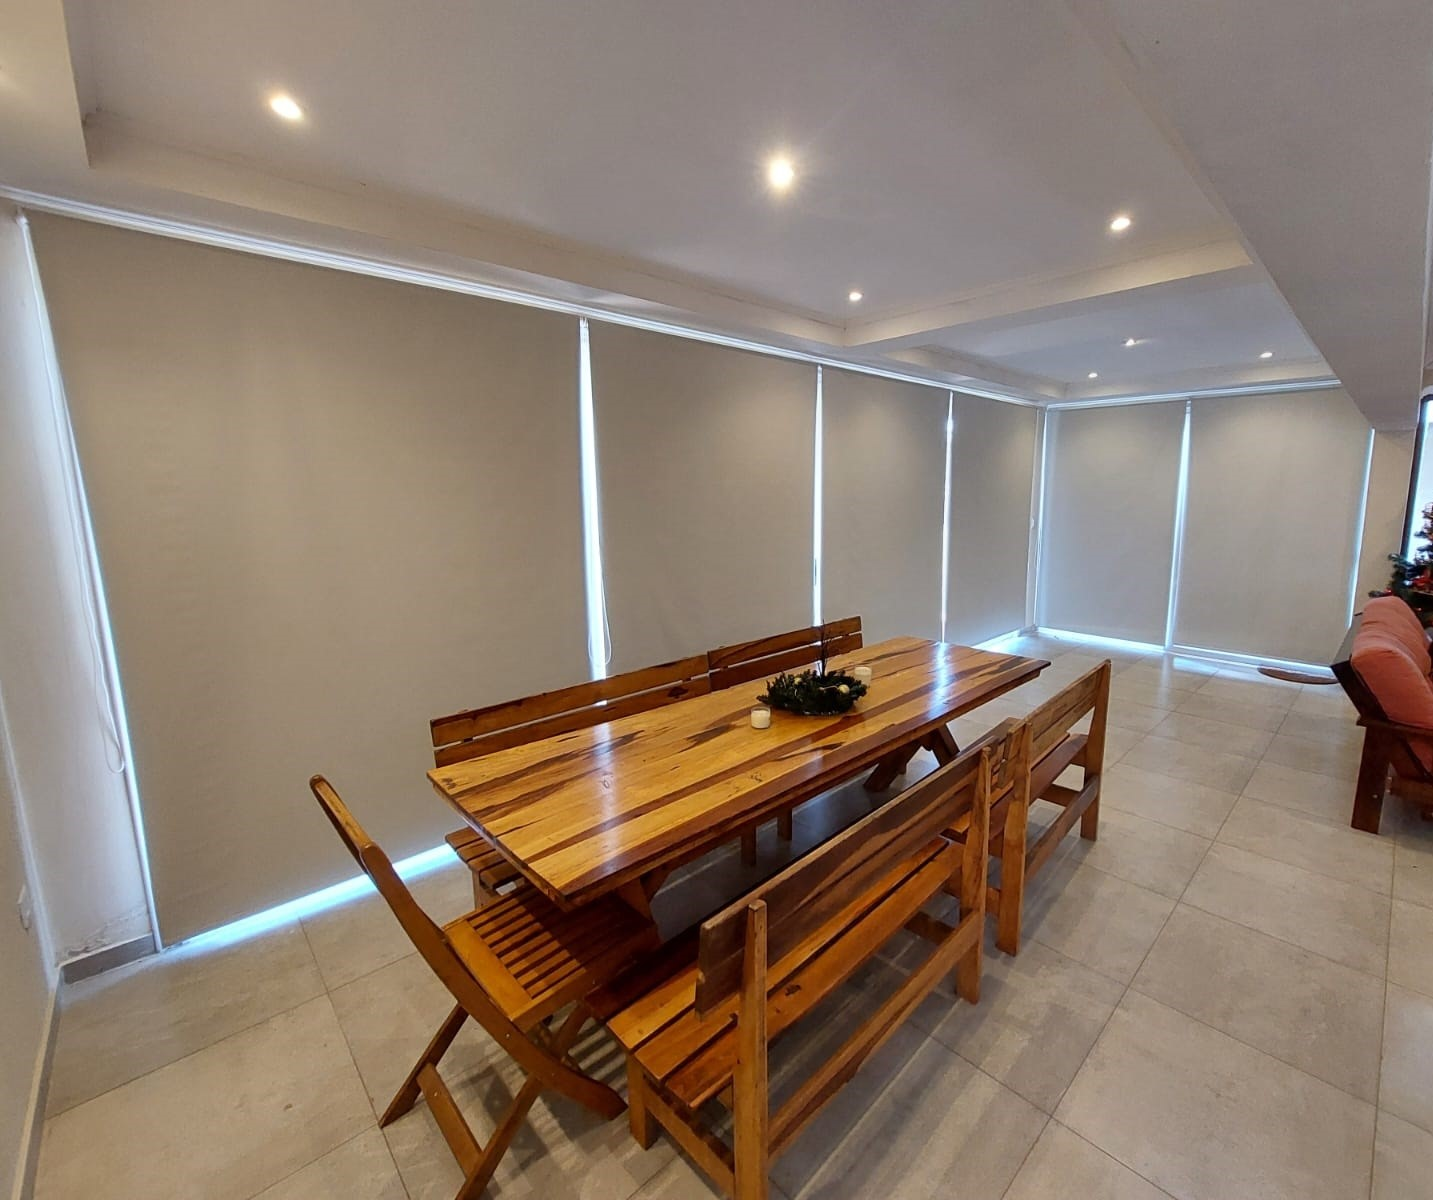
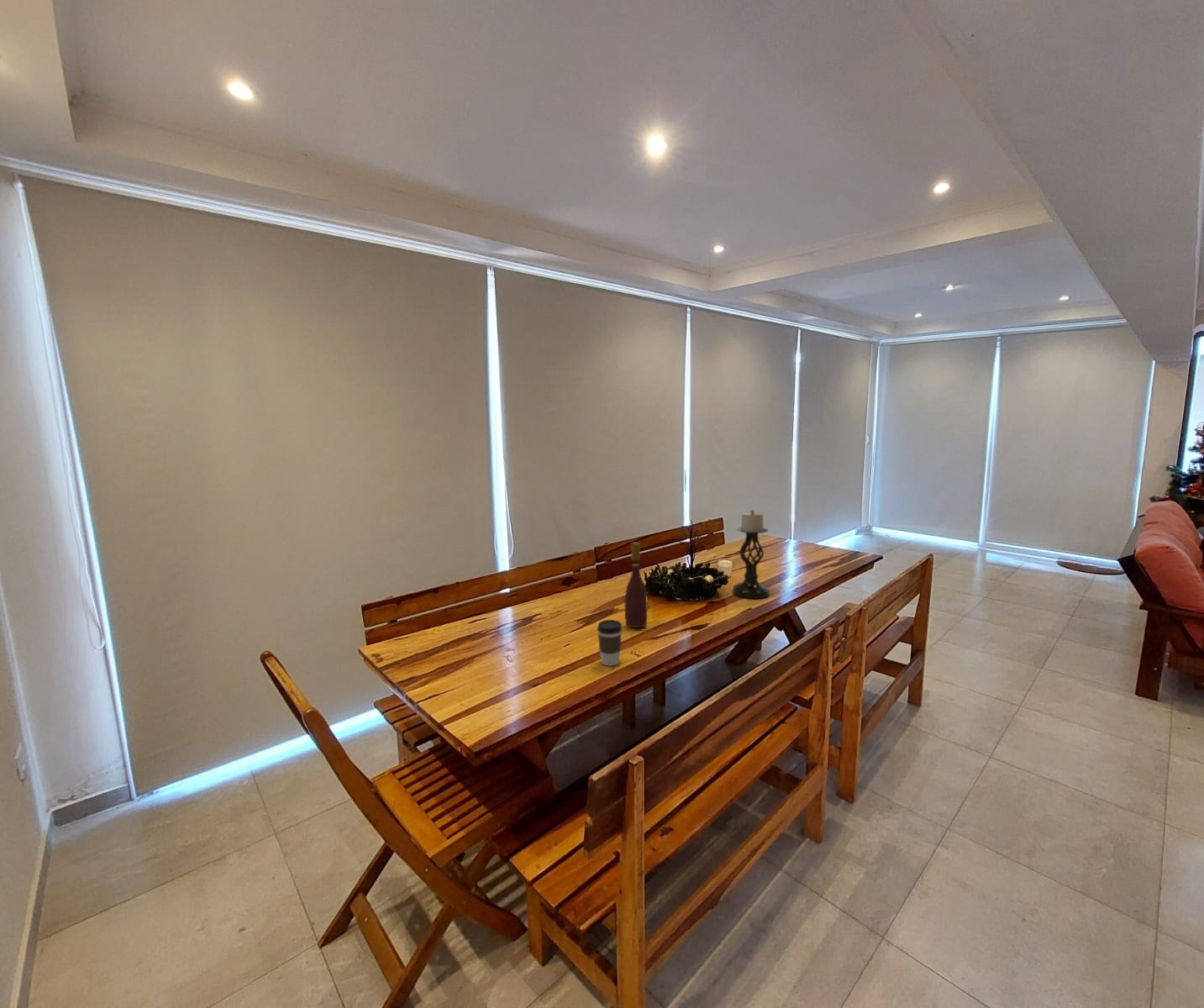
+ candle holder (751, 552)
+ wine bottle (635, 585)
+ coffee cup (610, 643)
